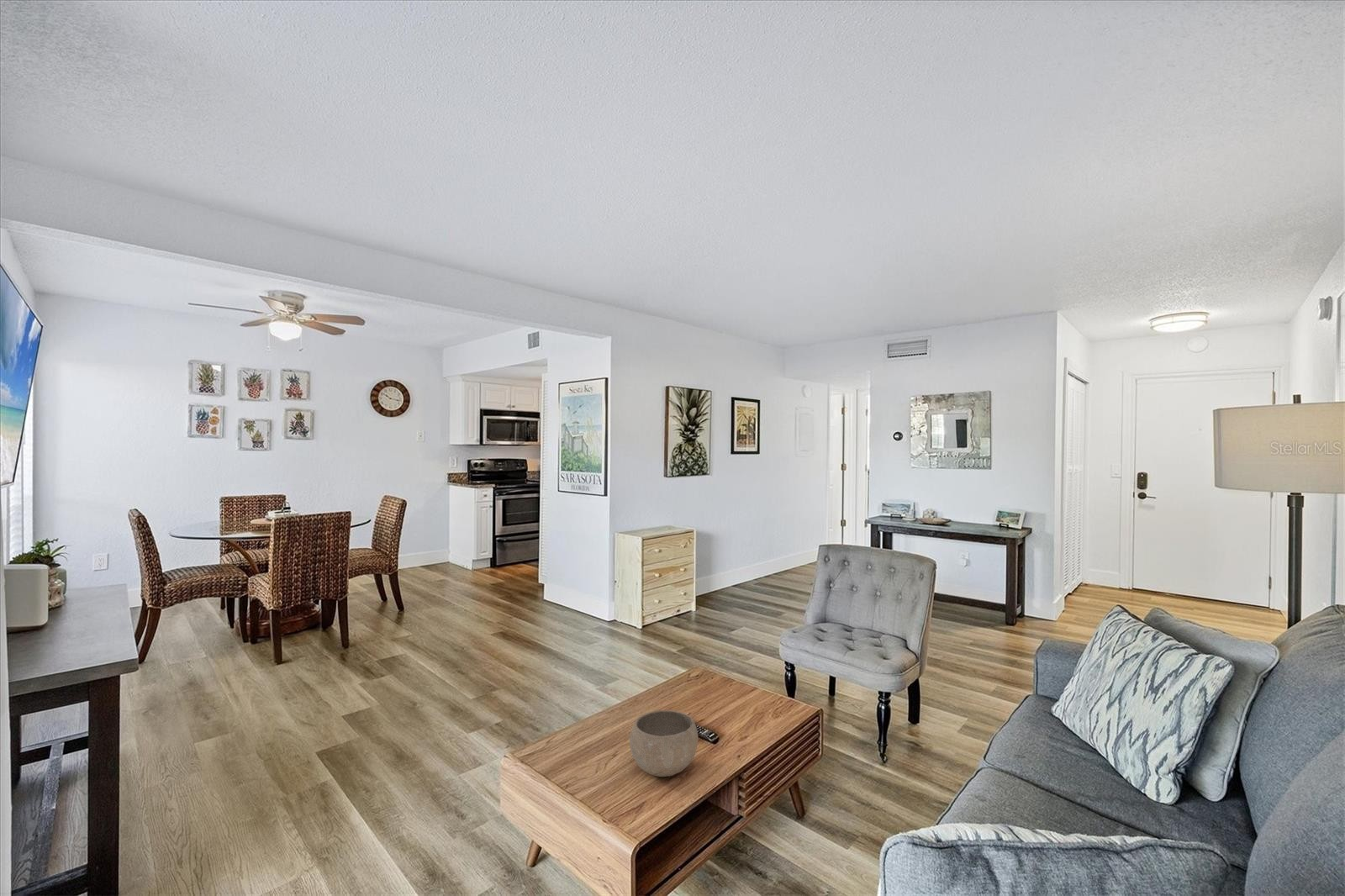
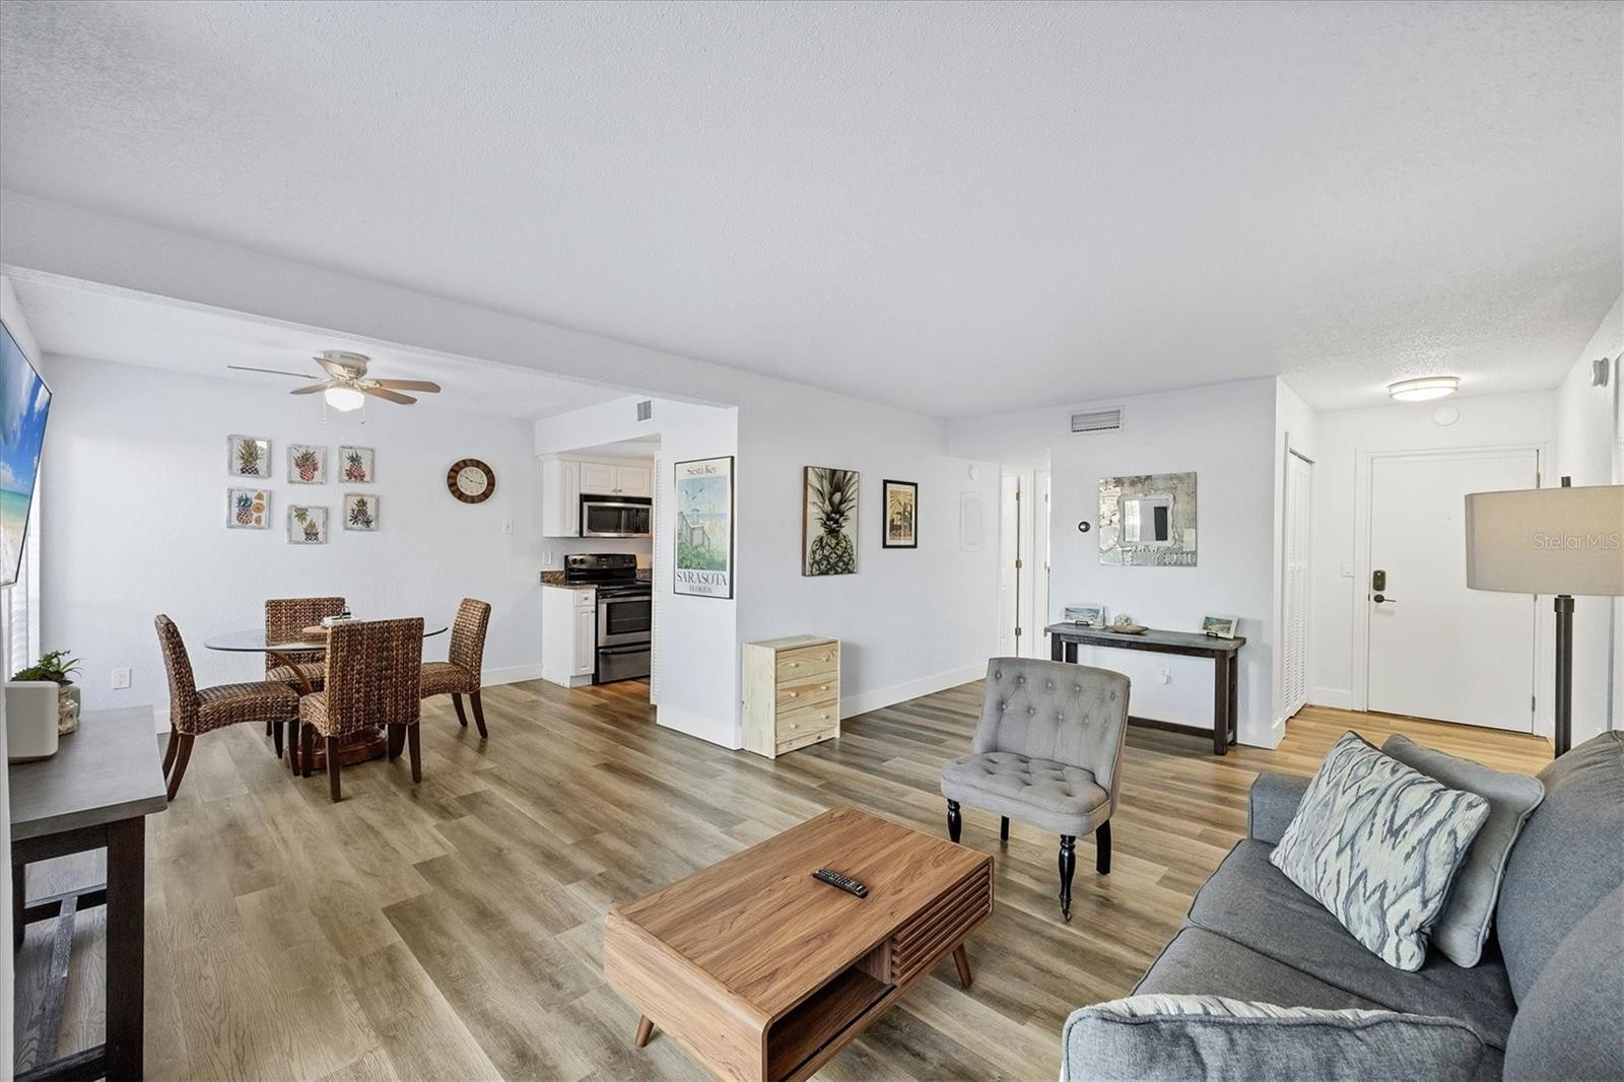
- bowl (663, 745)
